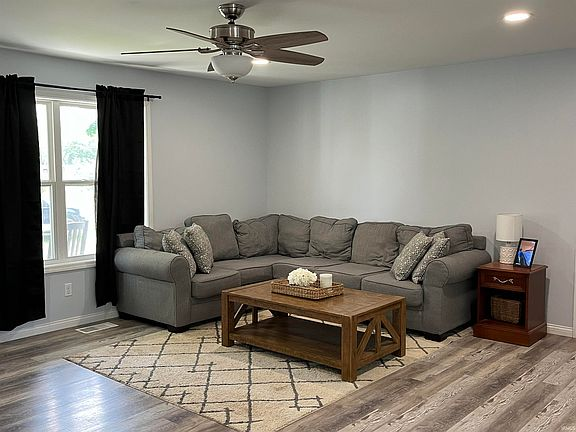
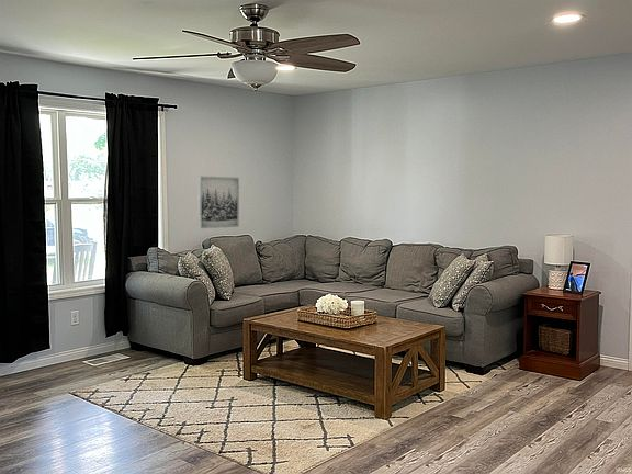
+ wall art (218, 202)
